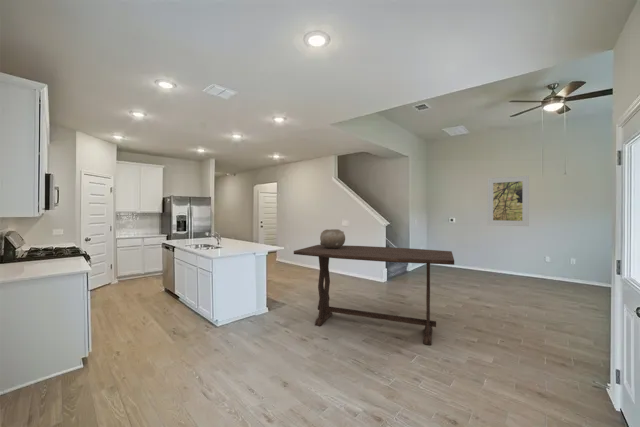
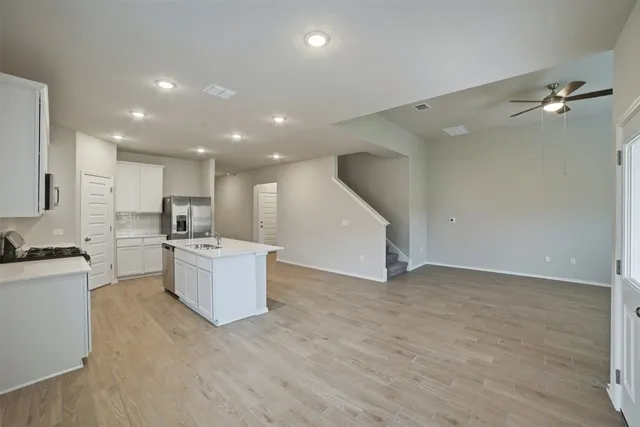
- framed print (507, 201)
- ceramic pot (332, 238)
- dining table (372, 312)
